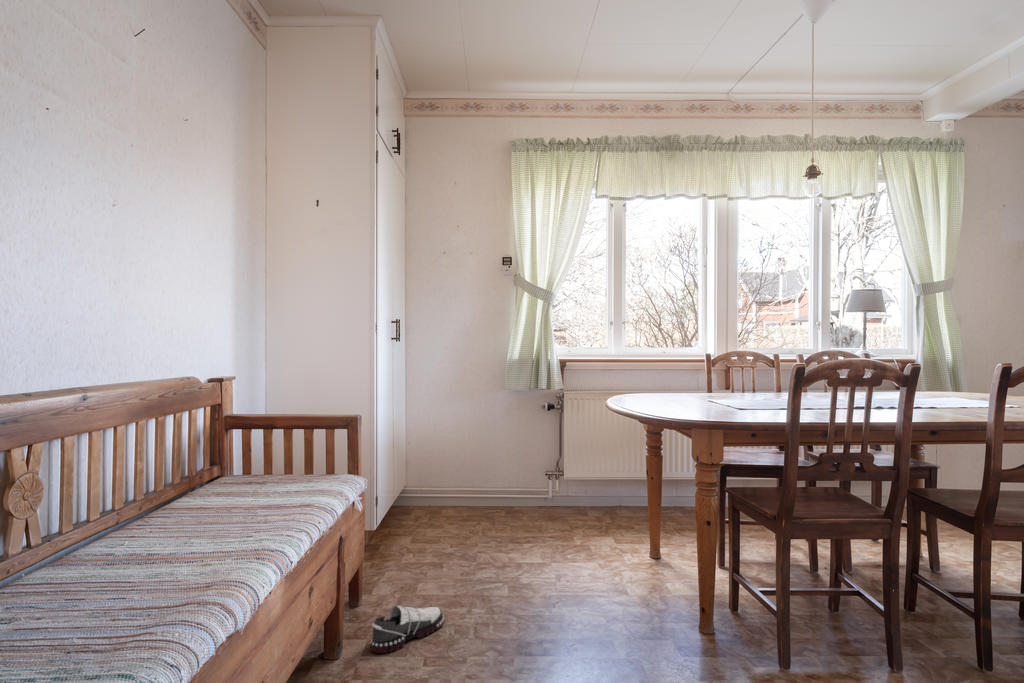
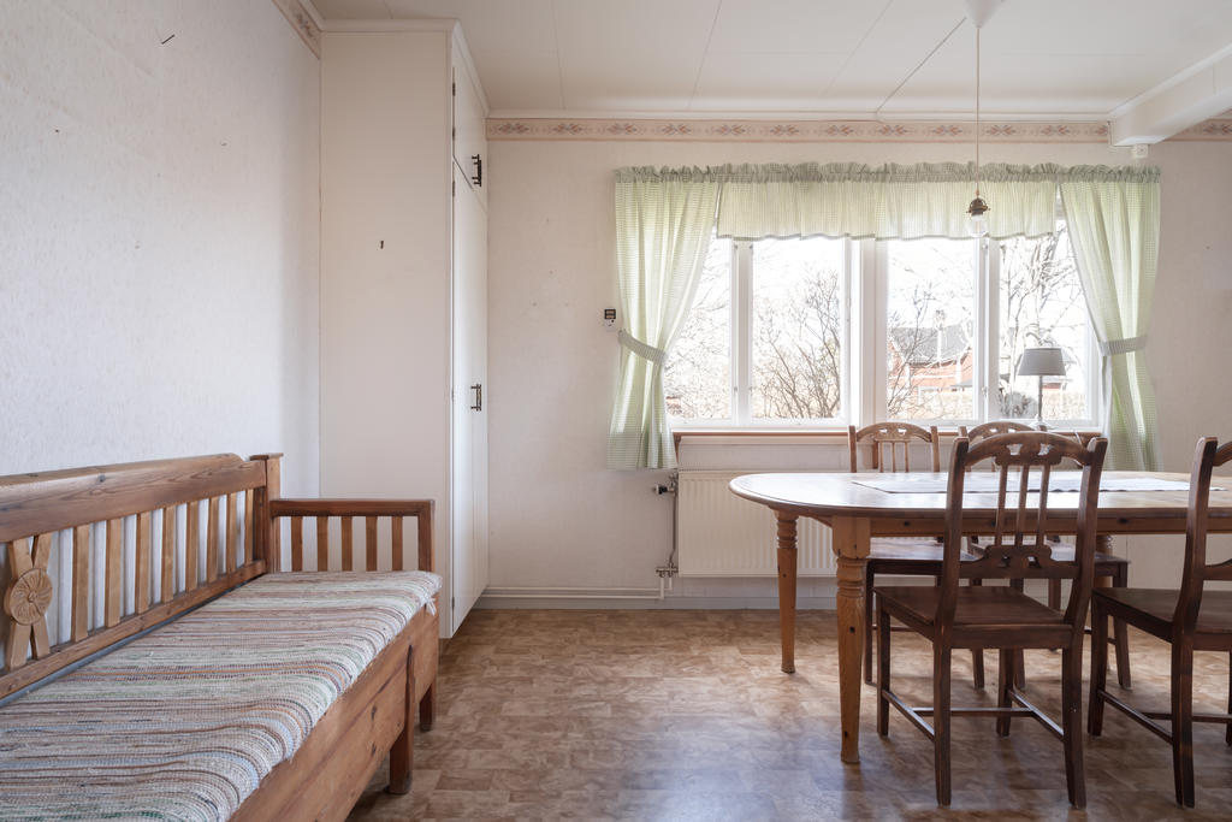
- shoe (408, 618)
